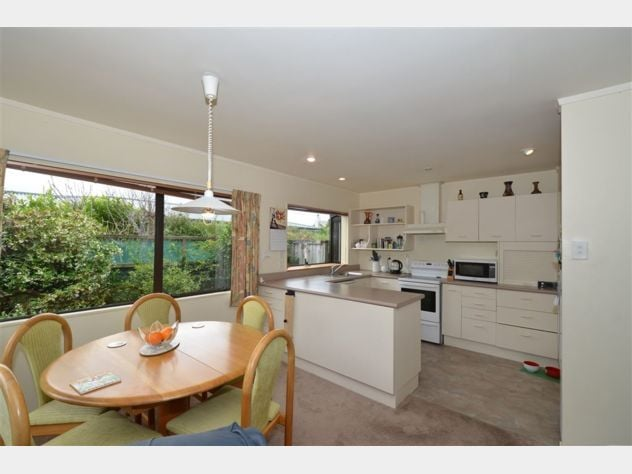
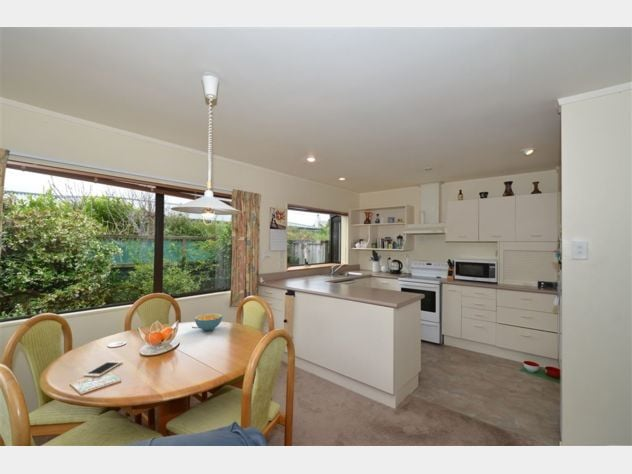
+ cell phone (104, 368)
+ cereal bowl (208, 323)
